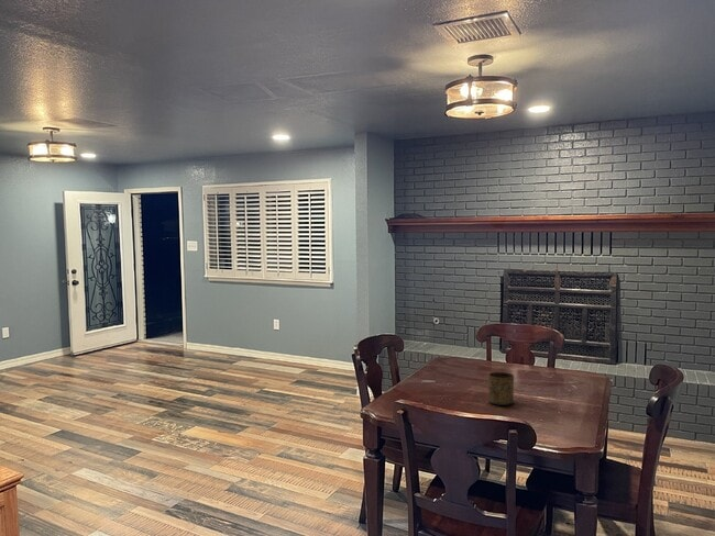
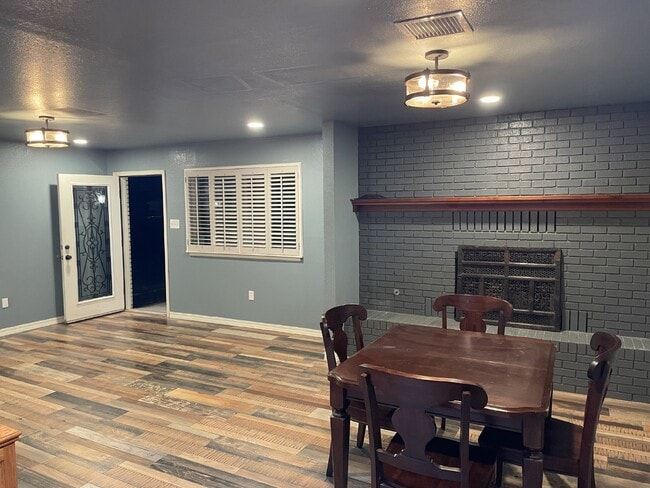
- cup (501, 388)
